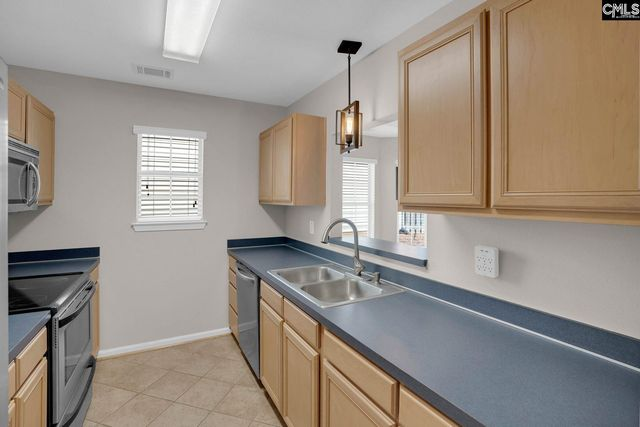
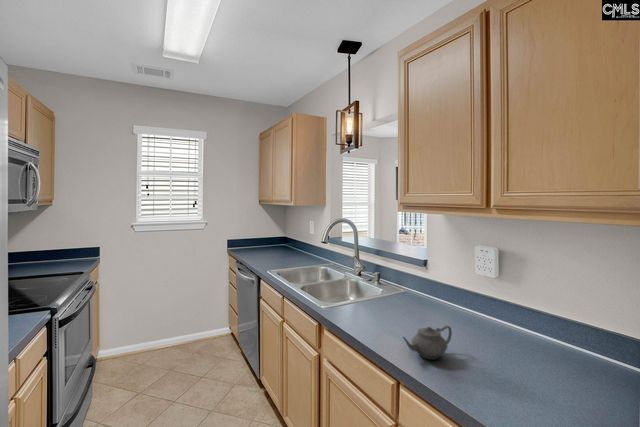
+ teapot (427, 341)
